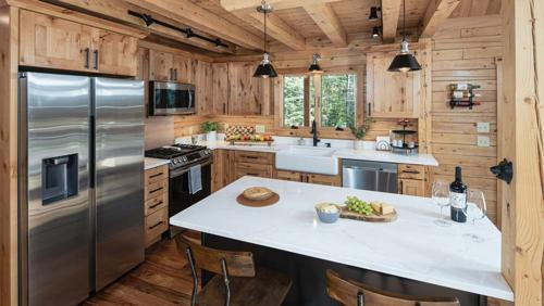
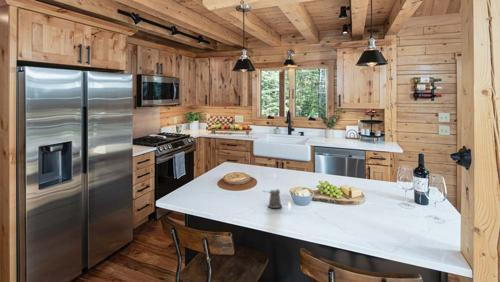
+ pepper shaker (273, 197)
